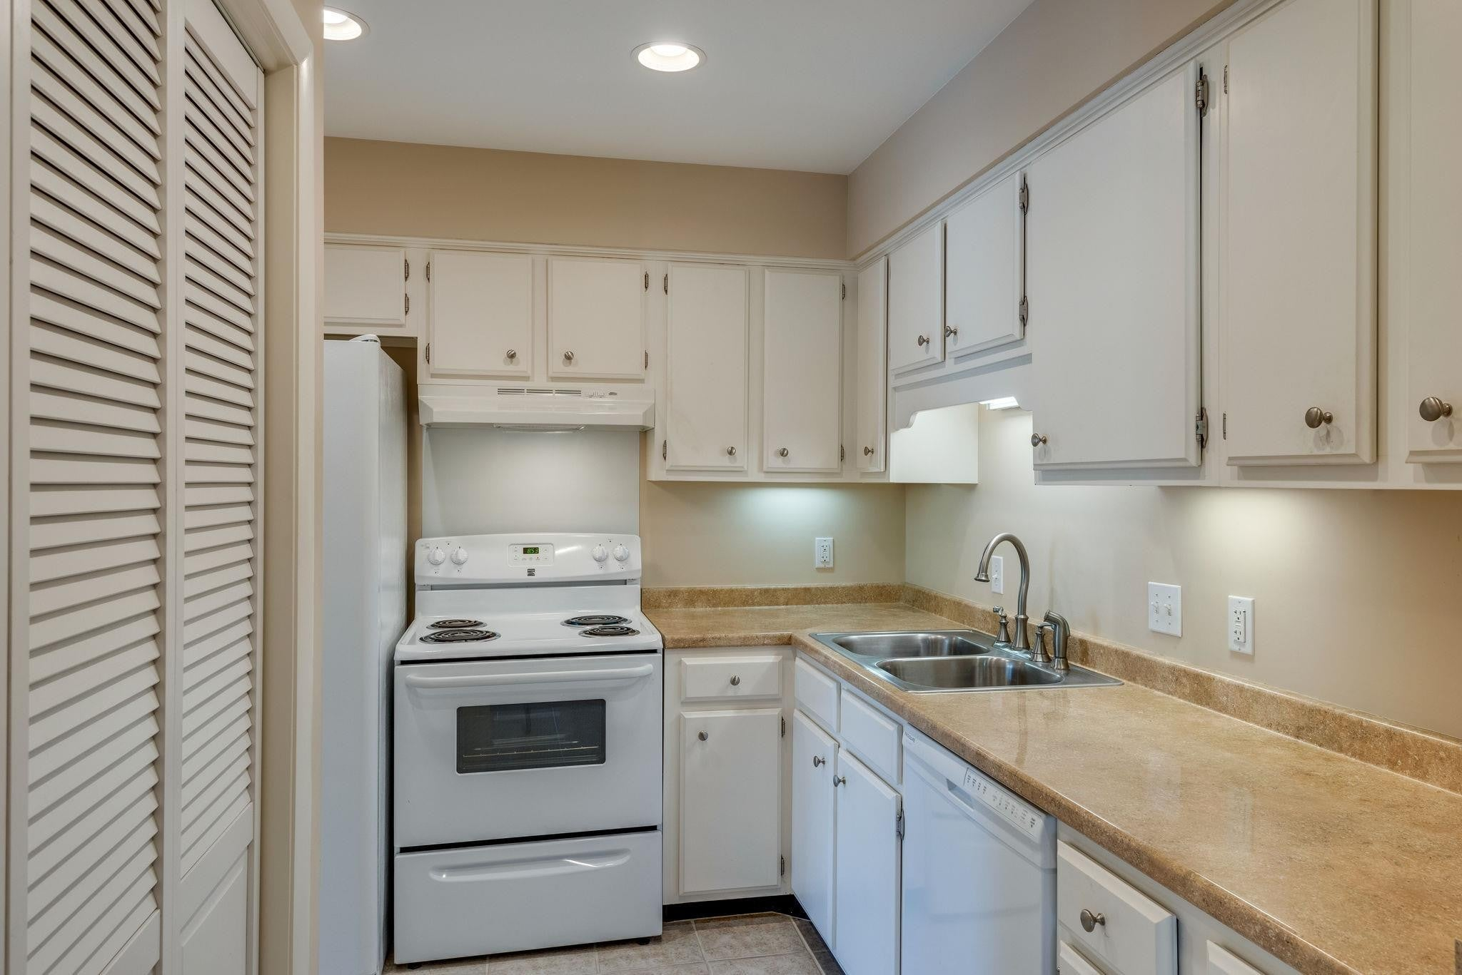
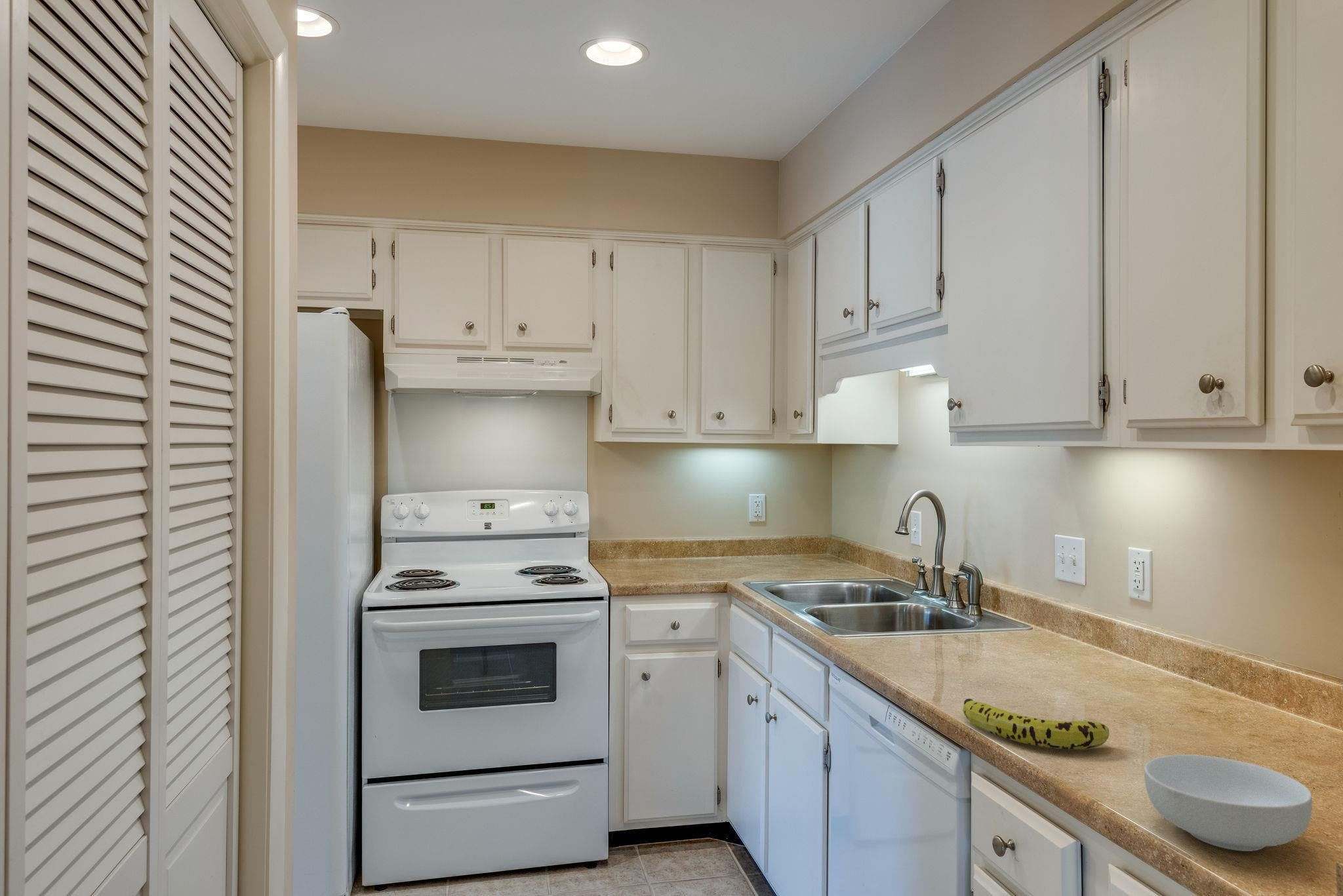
+ cereal bowl (1224, 806)
+ fruit (1031, 720)
